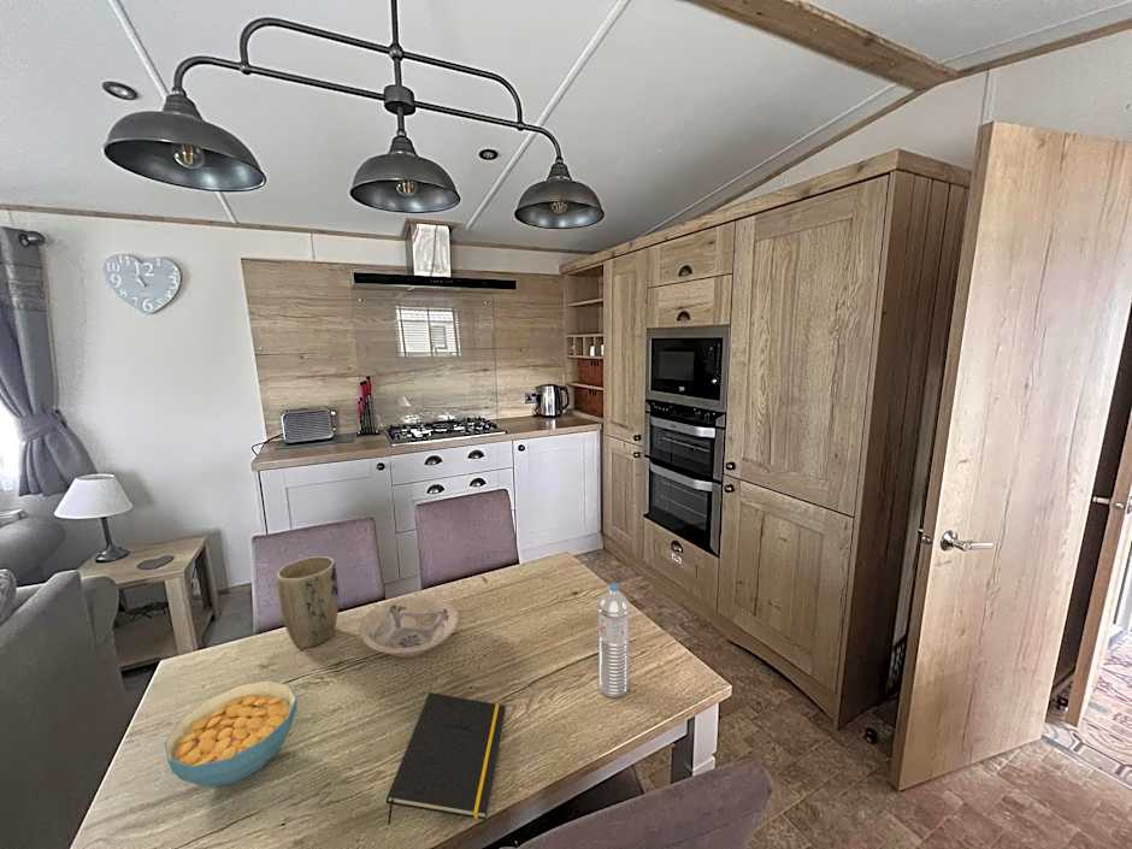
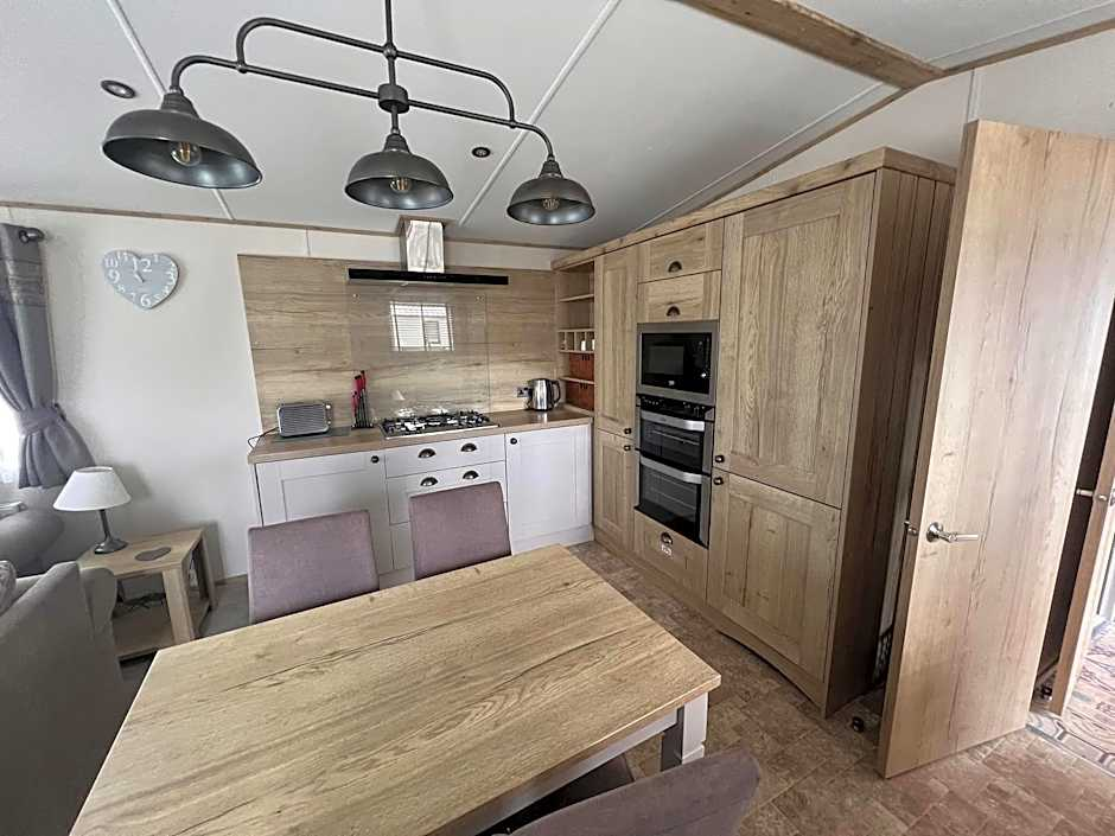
- bowl (411, 631)
- plant pot (311, 602)
- cereal bowl (237, 741)
- notepad (453, 748)
- water bottle (613, 637)
